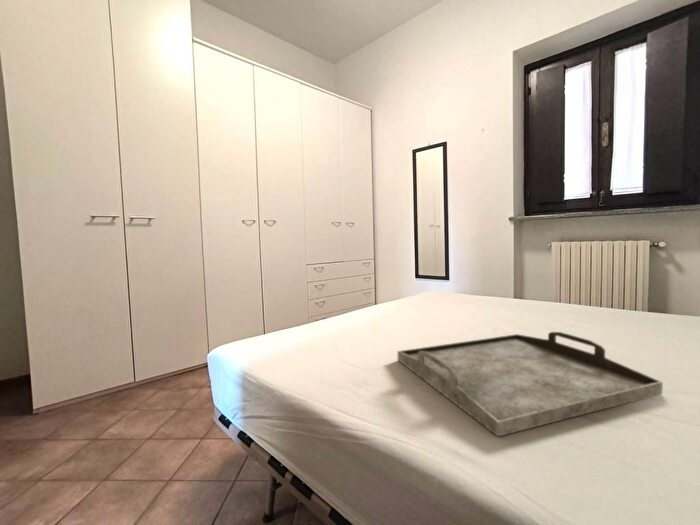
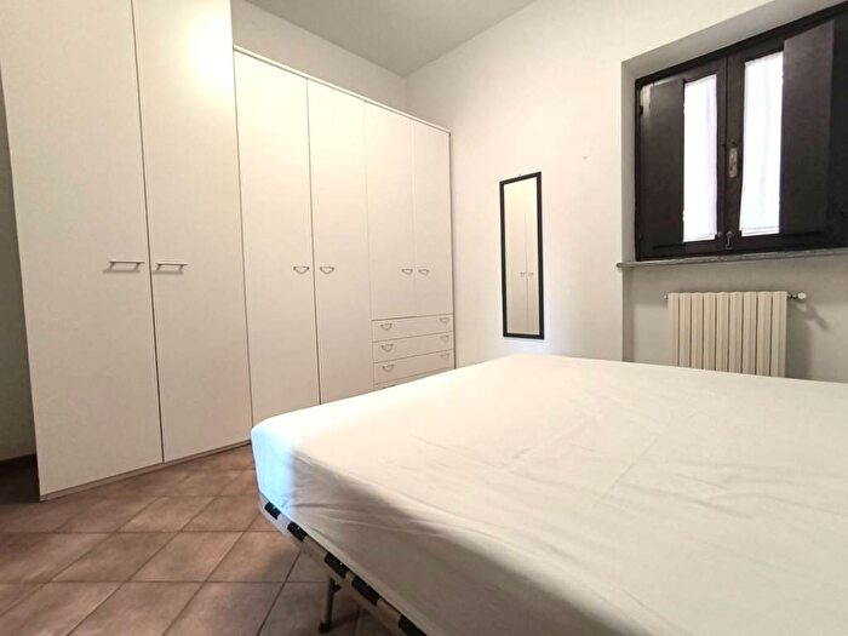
- serving tray (510, 360)
